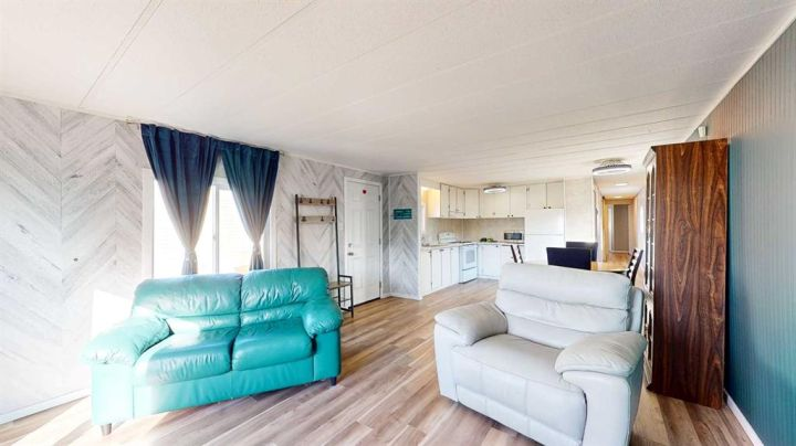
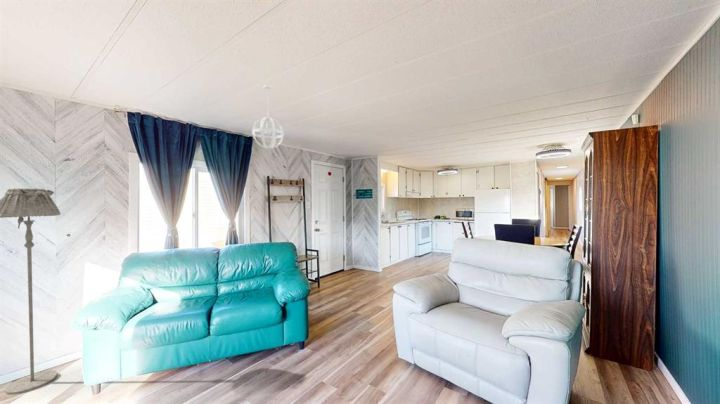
+ floor lamp (29, 286)
+ pendant light (268, 117)
